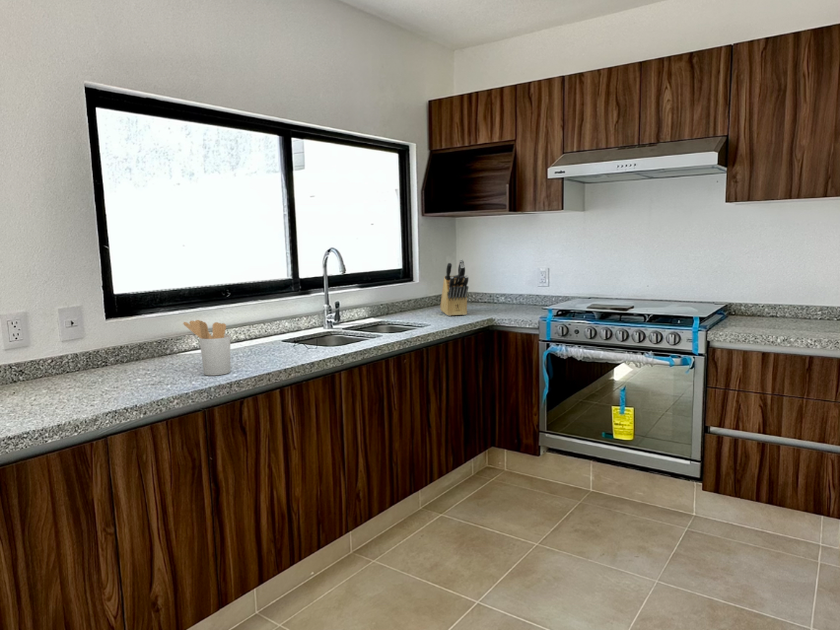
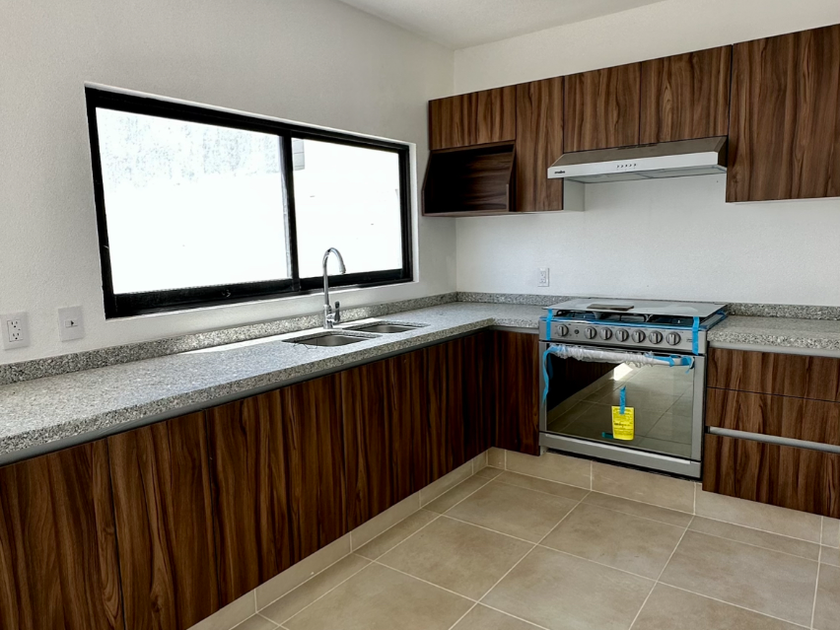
- knife block (454, 286)
- utensil holder (208, 345)
